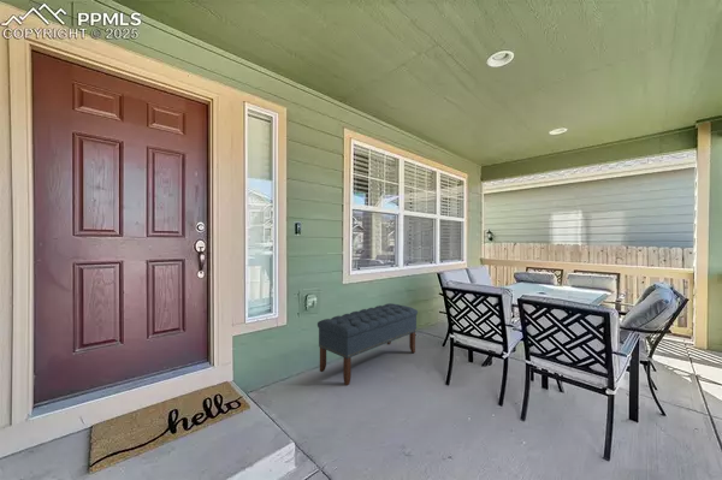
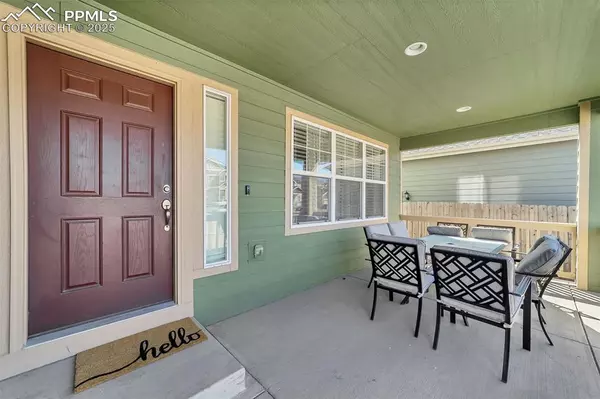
- bench (371, 336)
